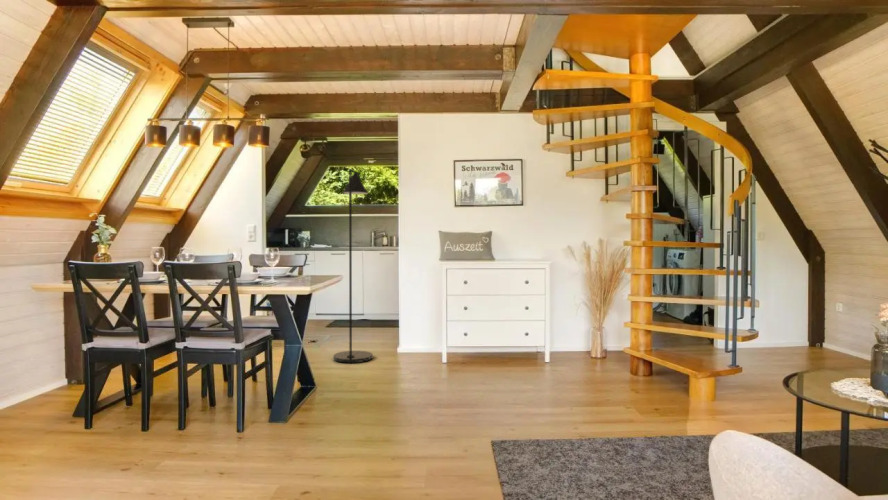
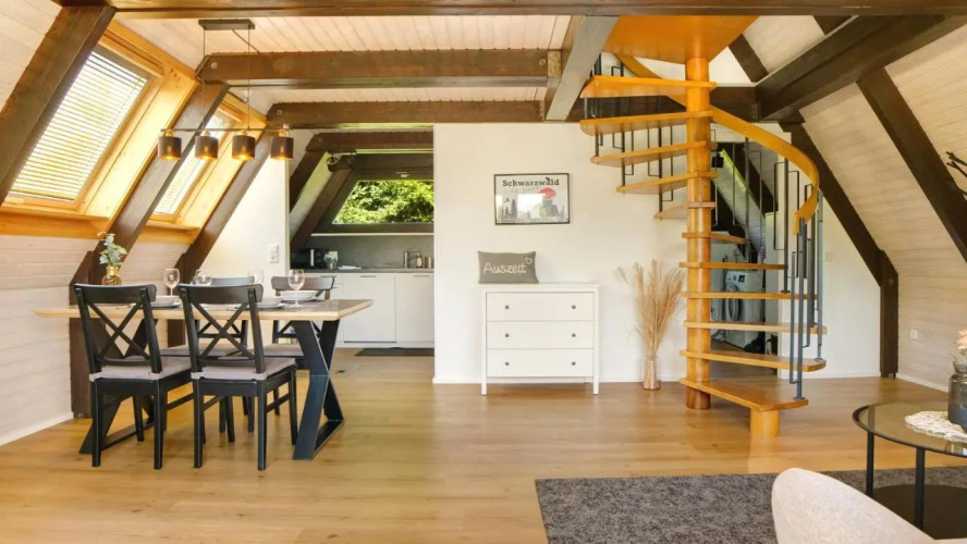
- floor lamp (351, 264)
